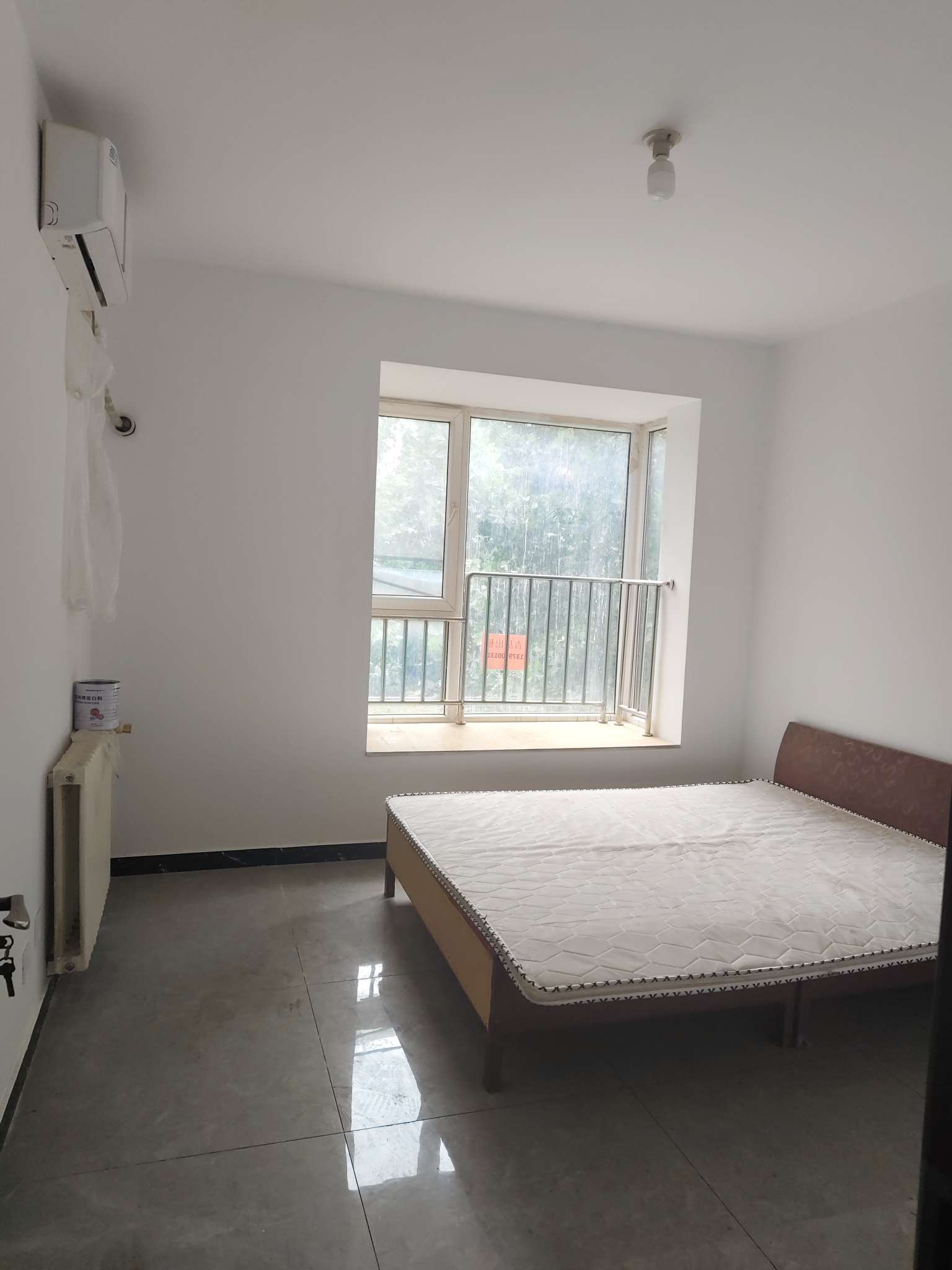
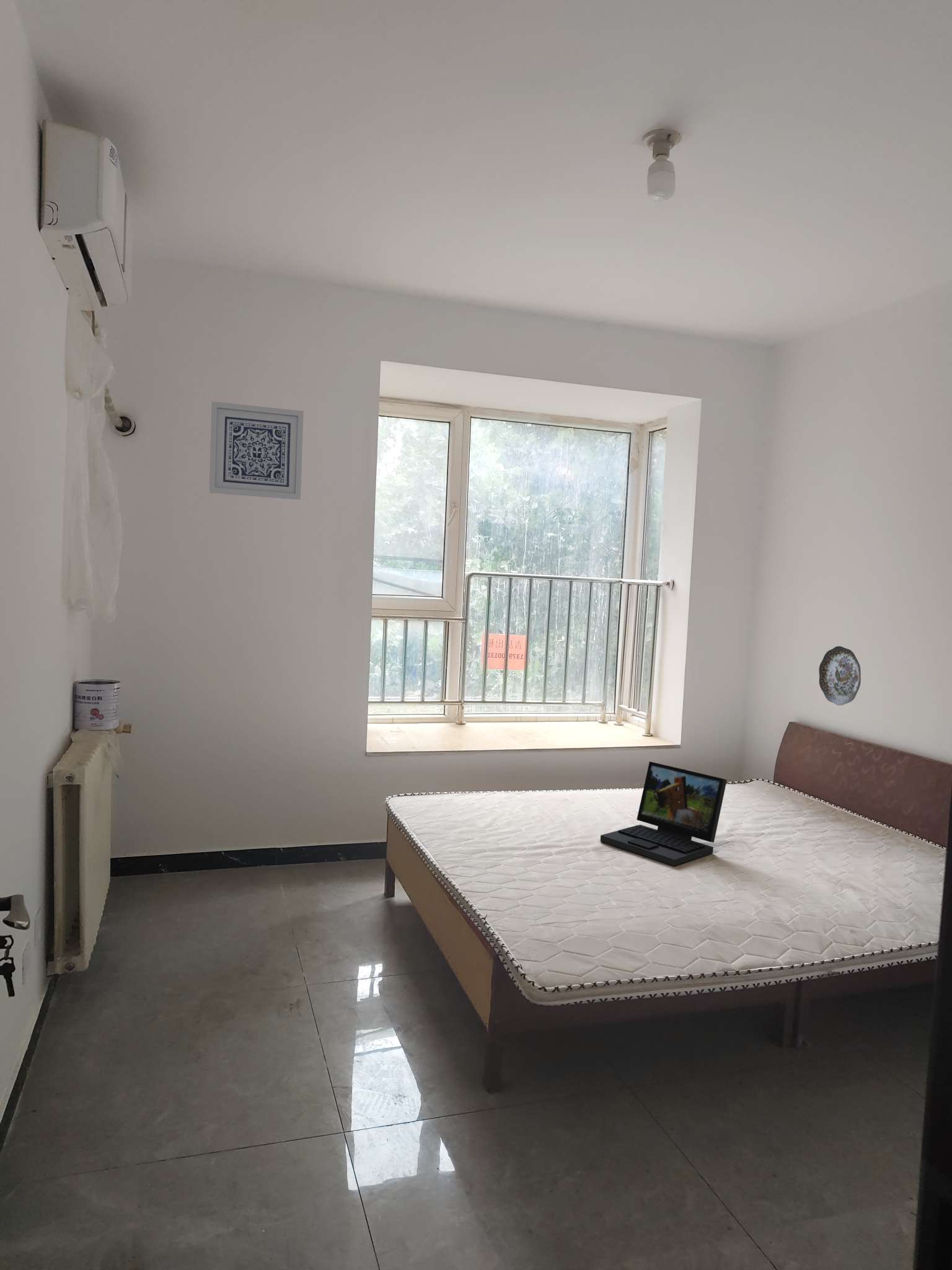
+ wall art (257, 451)
+ decorative plate (841, 675)
+ laptop (663, 809)
